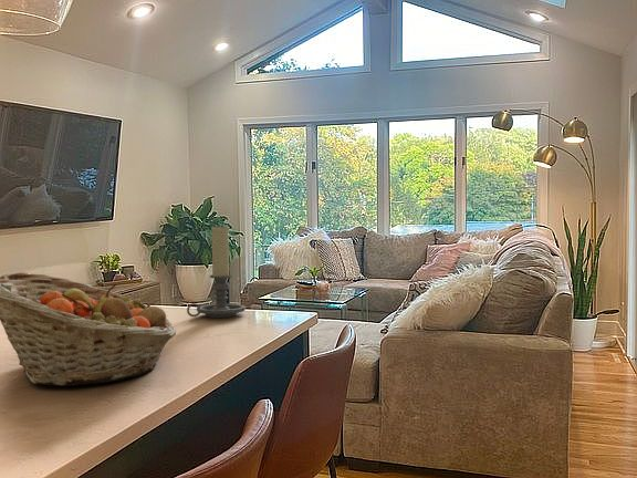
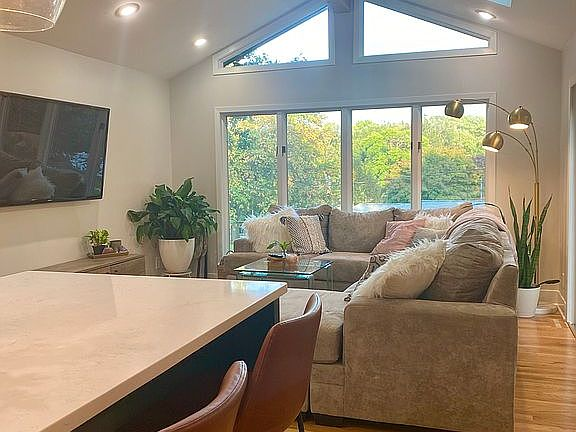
- fruit basket (83, 320)
- candle holder (216, 270)
